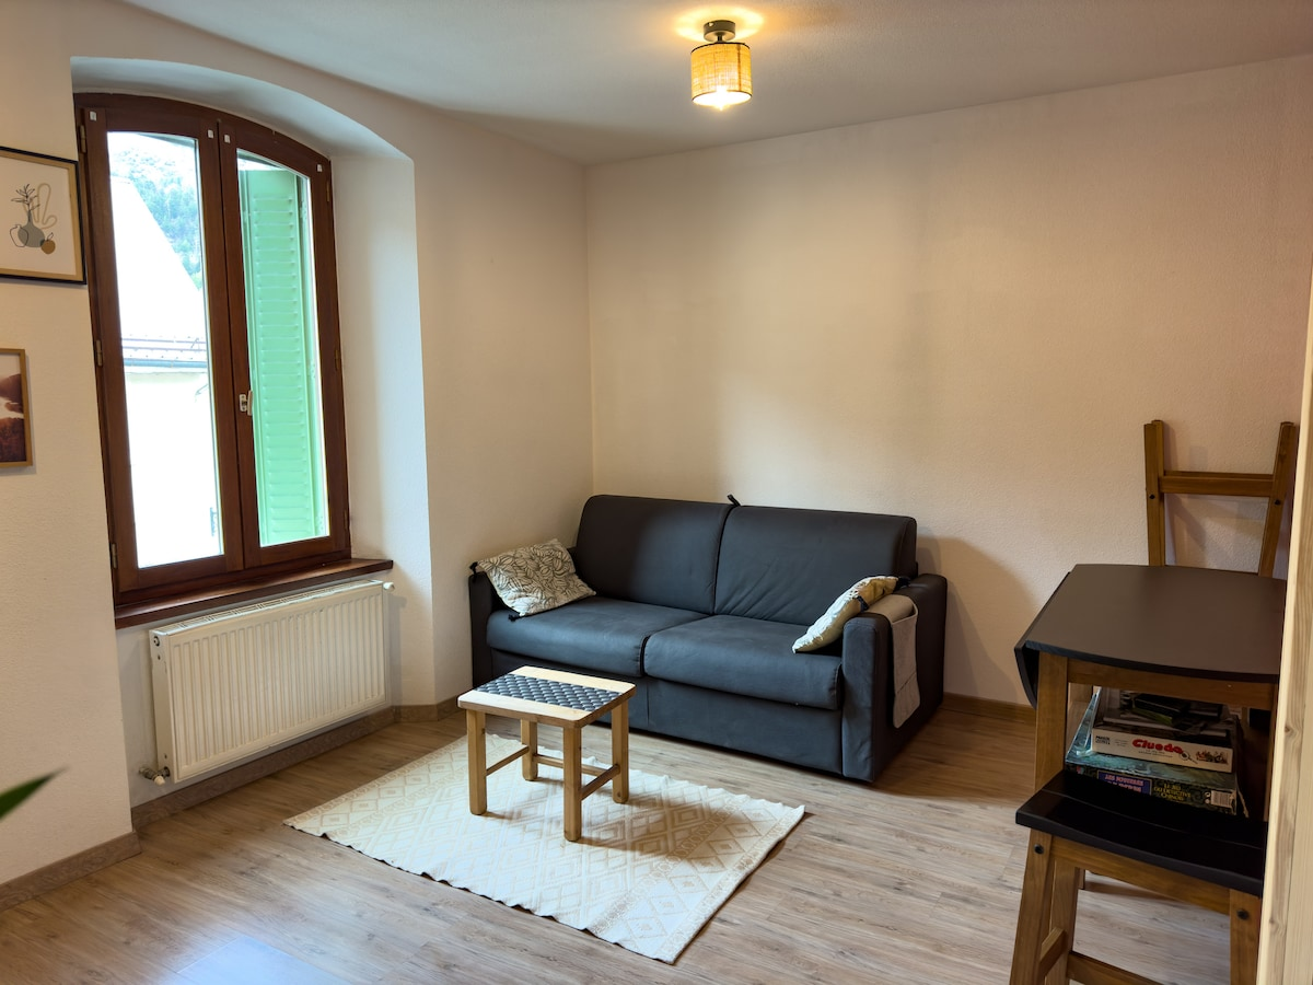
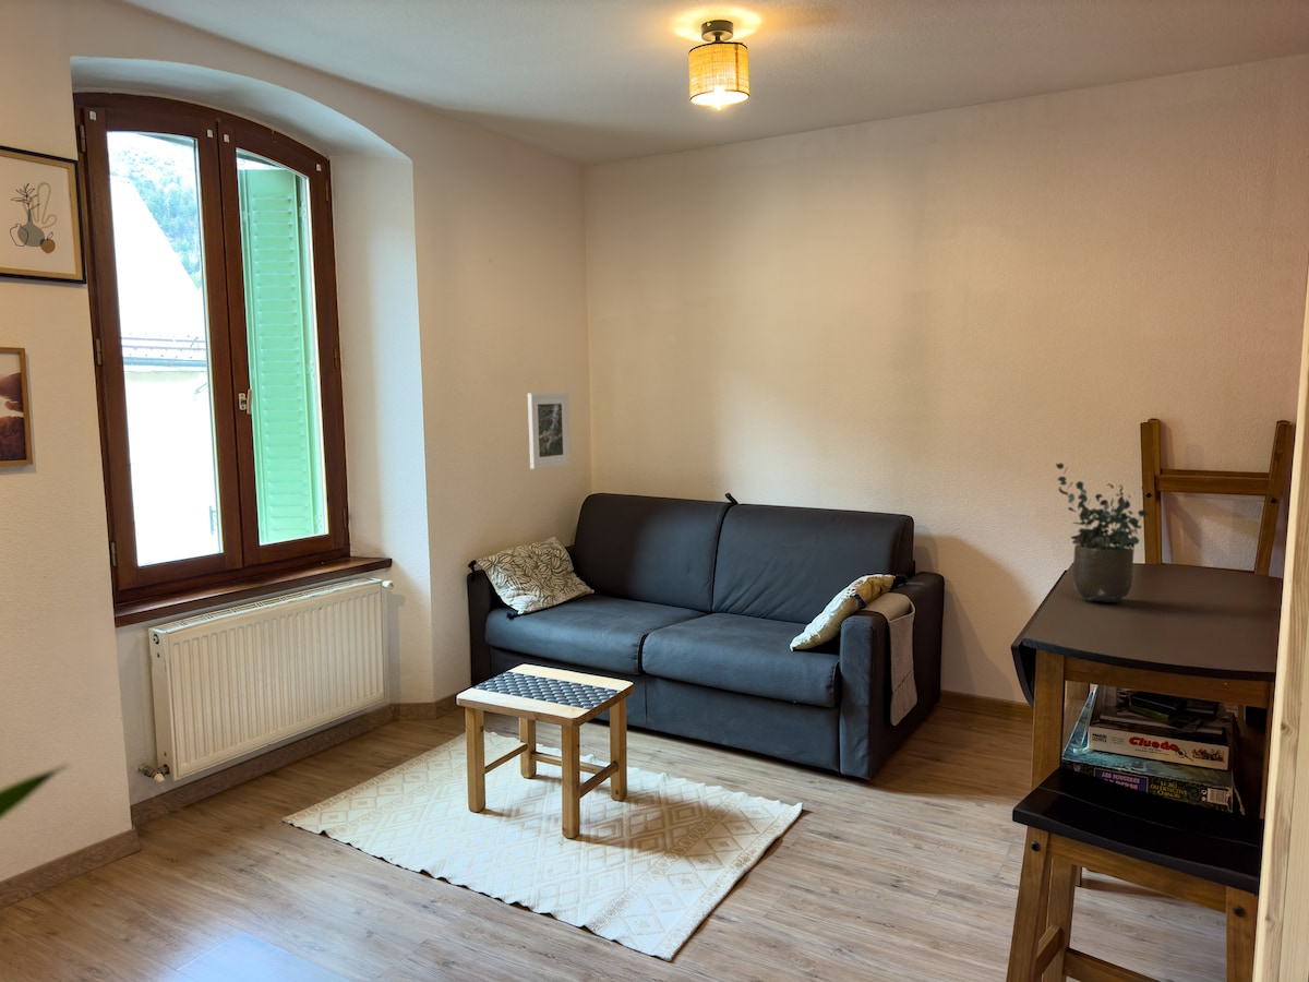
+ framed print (549, 430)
+ potted plant (1100, 531)
